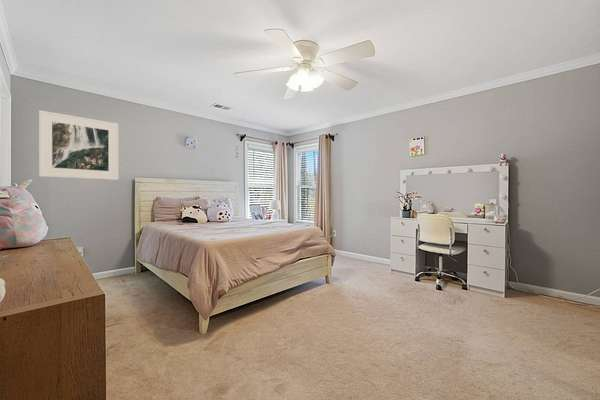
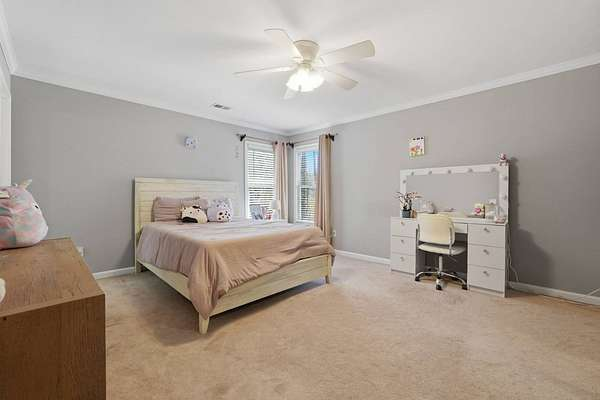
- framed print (81, 147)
